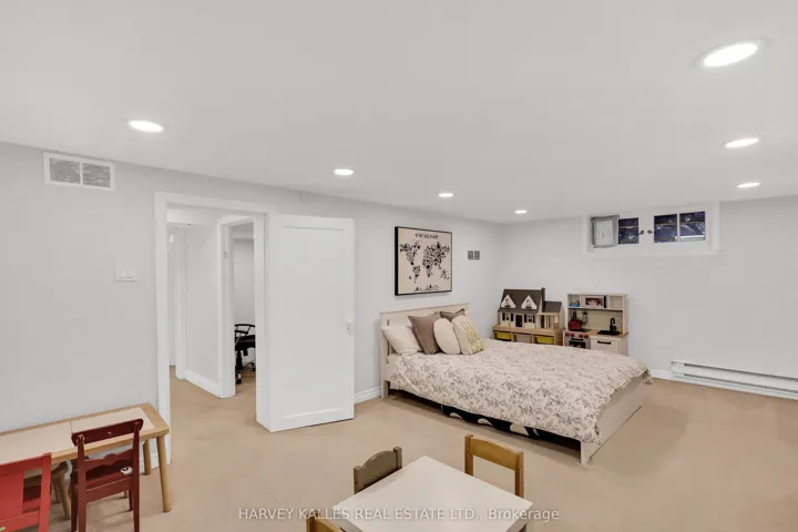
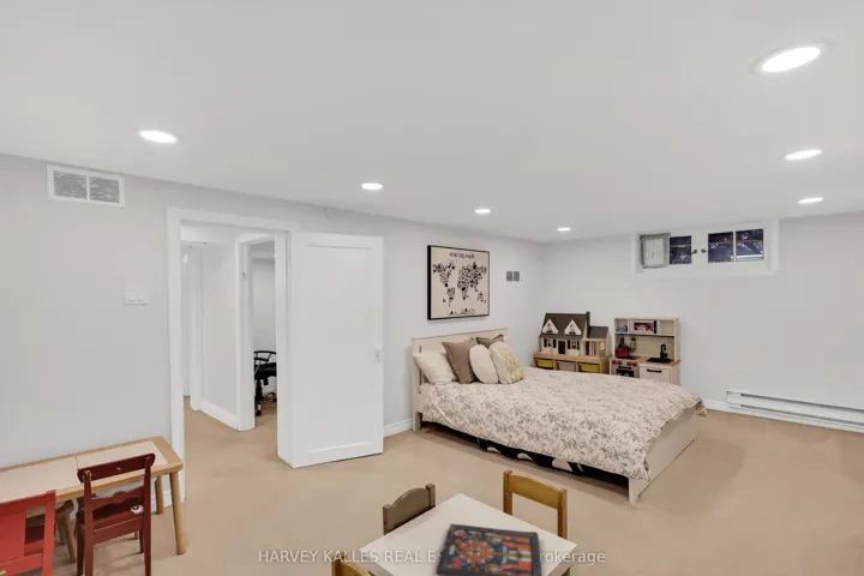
+ board game (488, 552)
